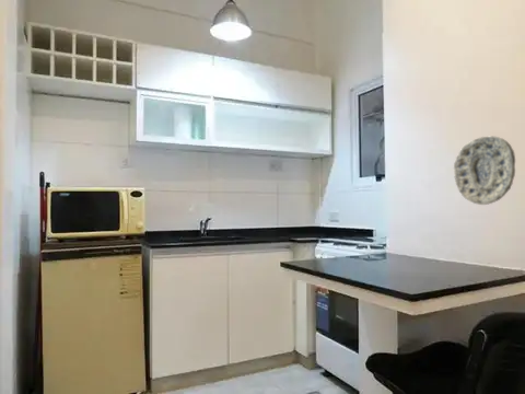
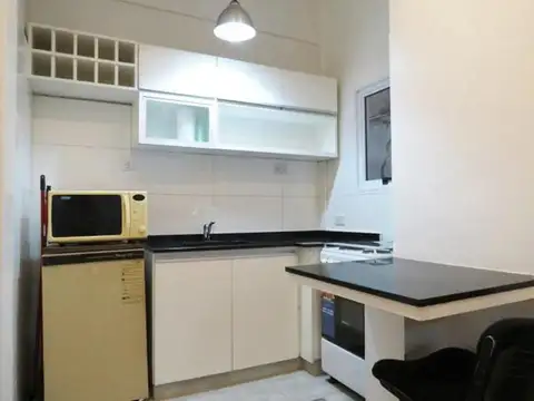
- decorative plate (481, 171)
